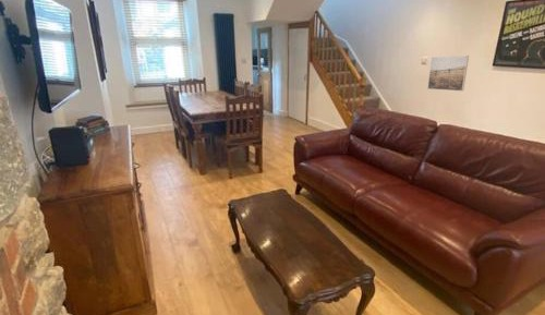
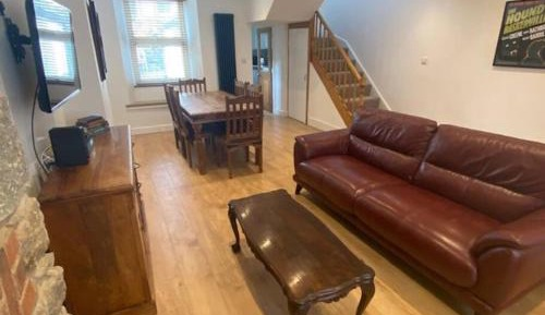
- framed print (446, 73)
